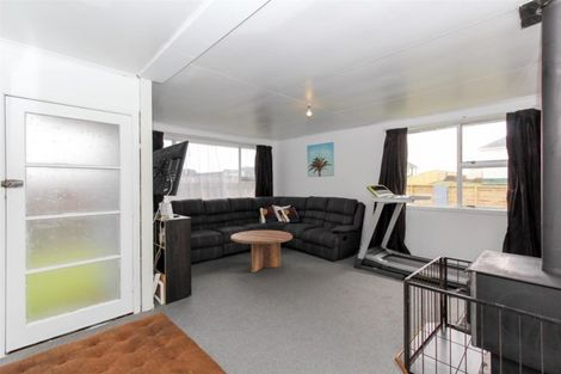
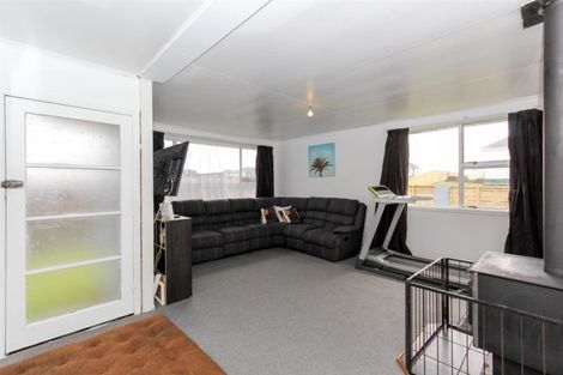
- coffee table (261, 251)
